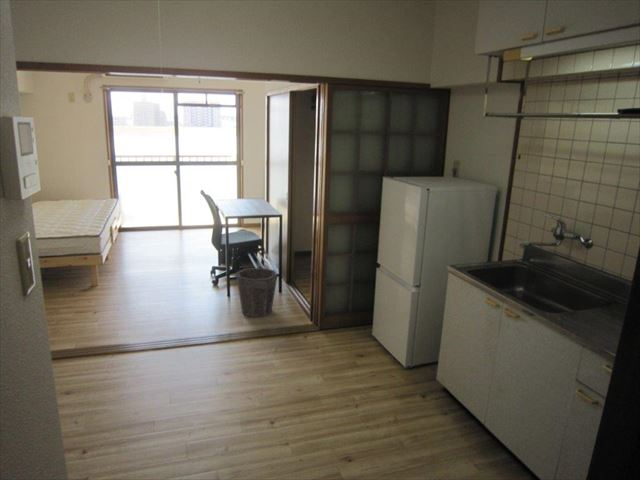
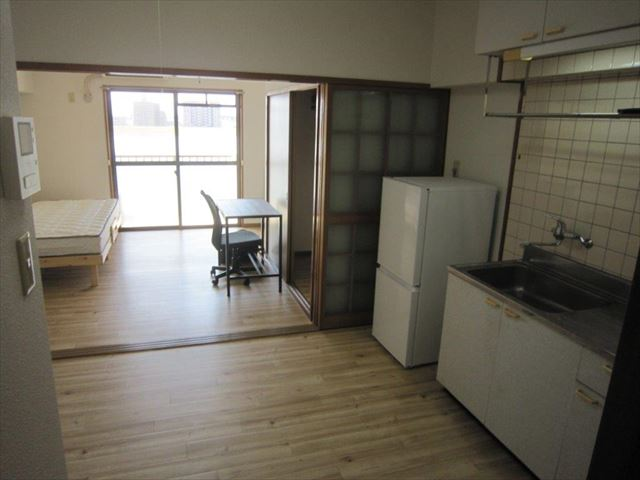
- waste bin (256, 292)
